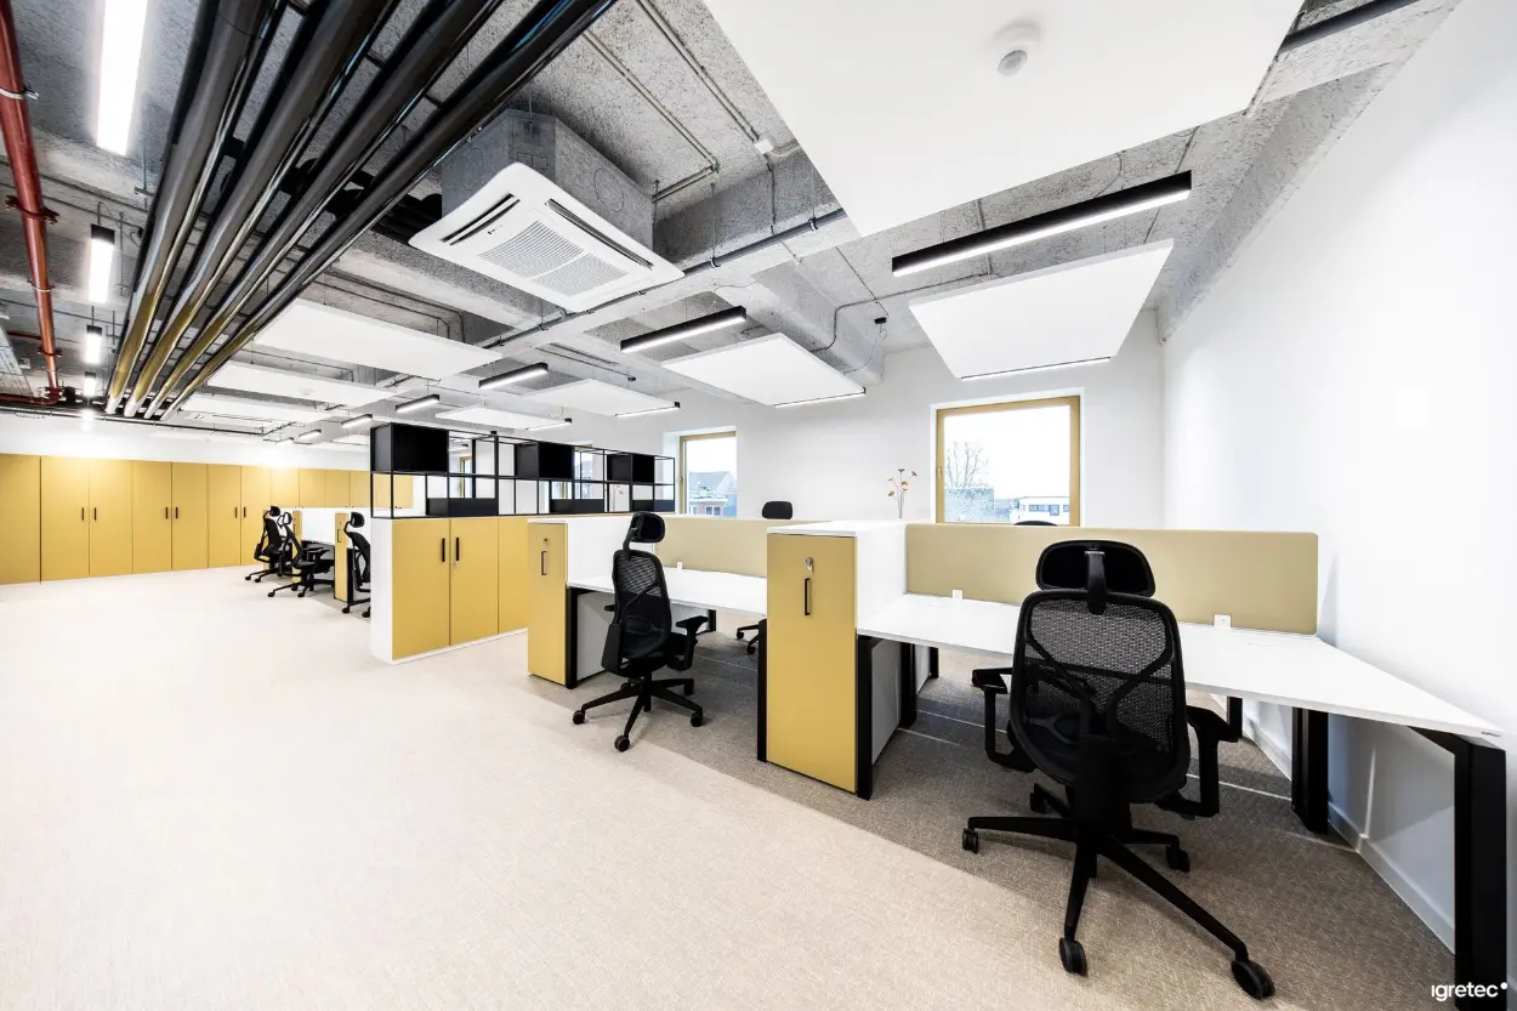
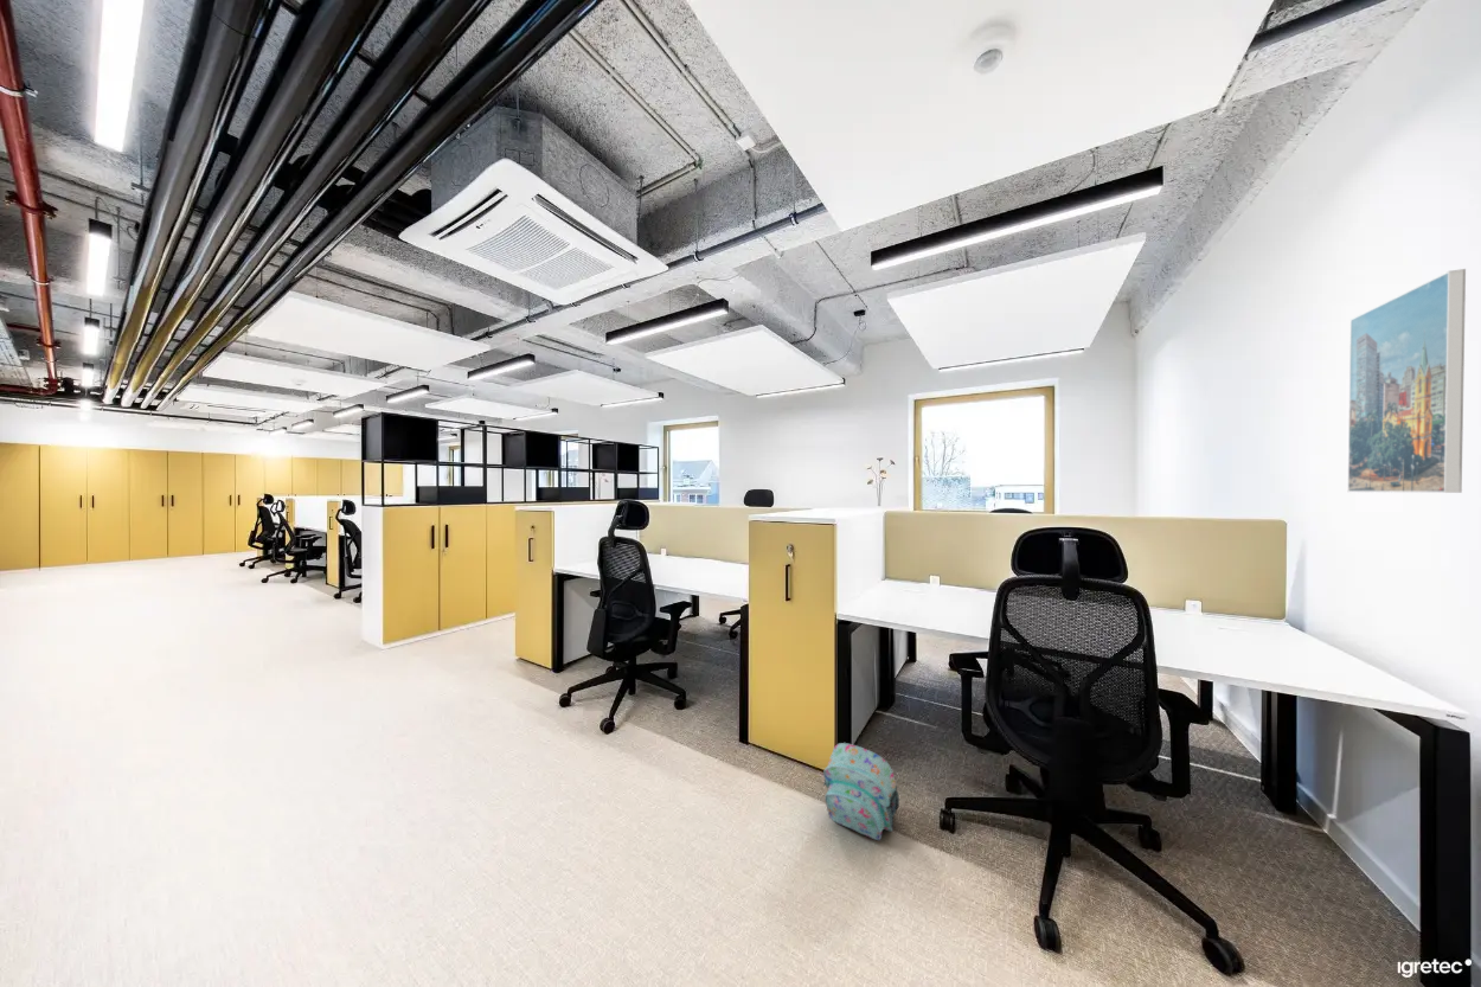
+ backpack (859, 783)
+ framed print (1398, 395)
